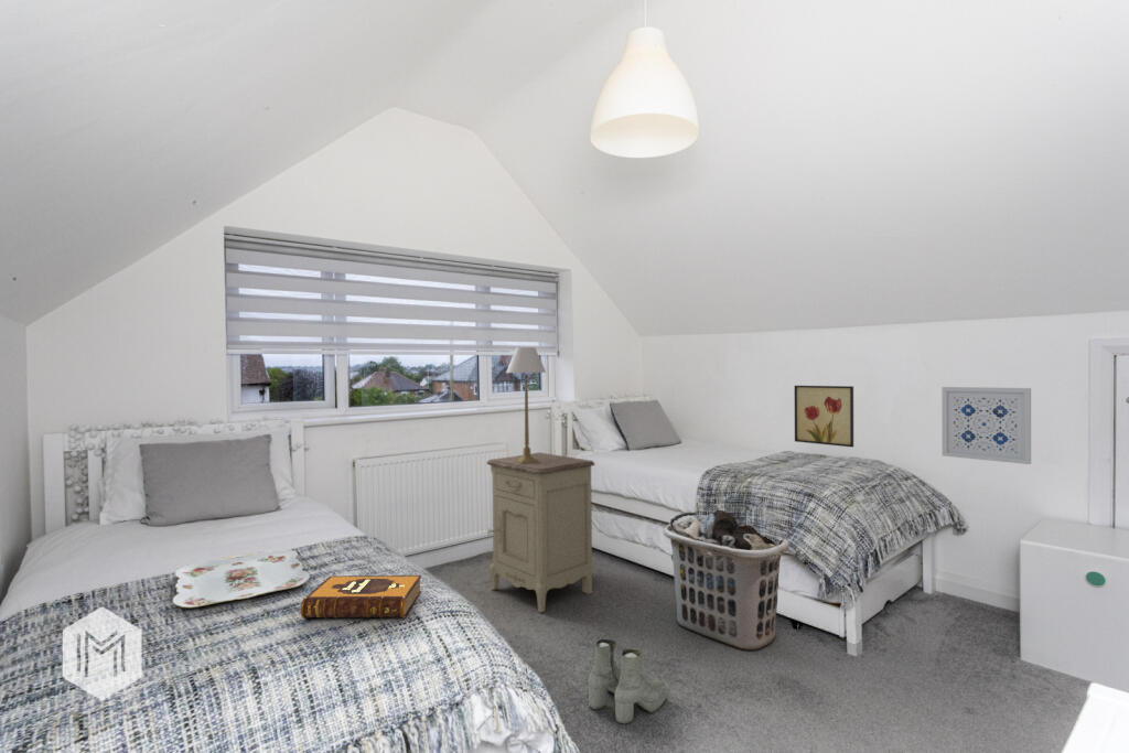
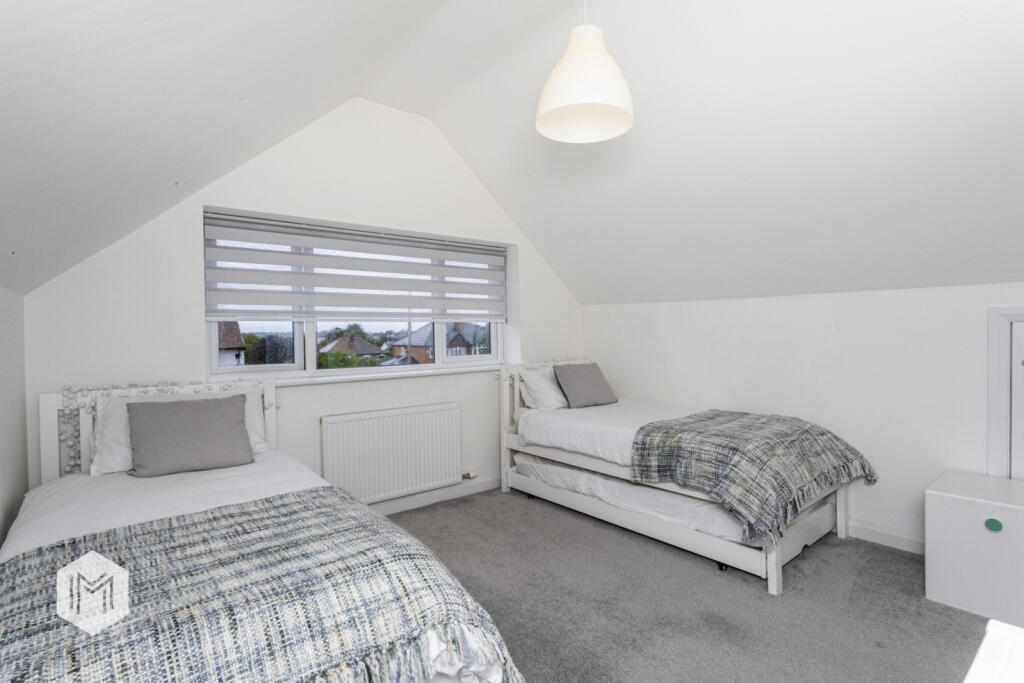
- nightstand (535, 526)
- serving tray (241, 575)
- boots (626, 673)
- table lamp (526, 404)
- hardback book (364, 596)
- wall art (822, 415)
- clothes hamper (724, 571)
- wall art (983, 423)
